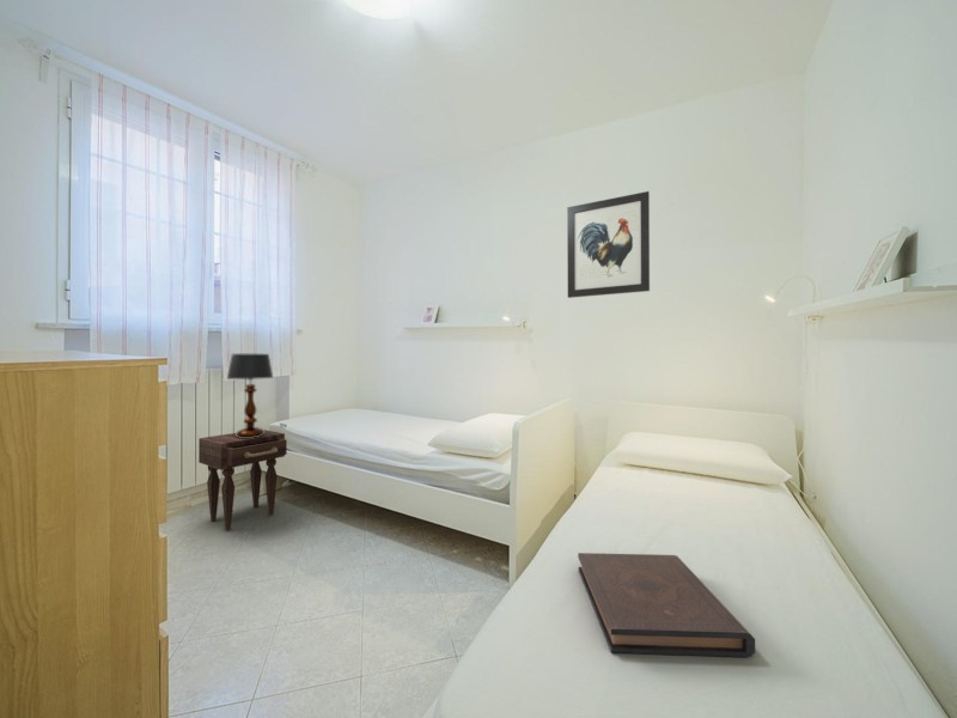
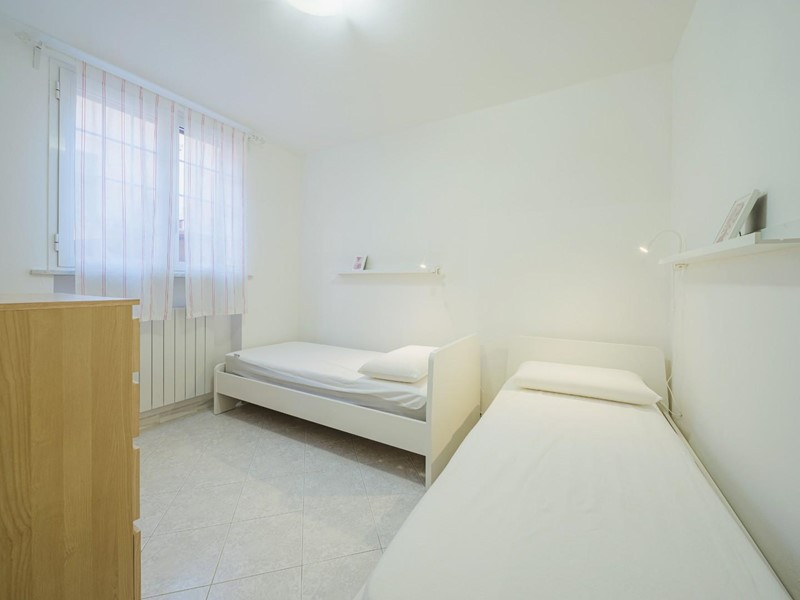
- book (651, 596)
- nightstand (250, 476)
- wall art (606, 247)
- table lamp (250, 394)
